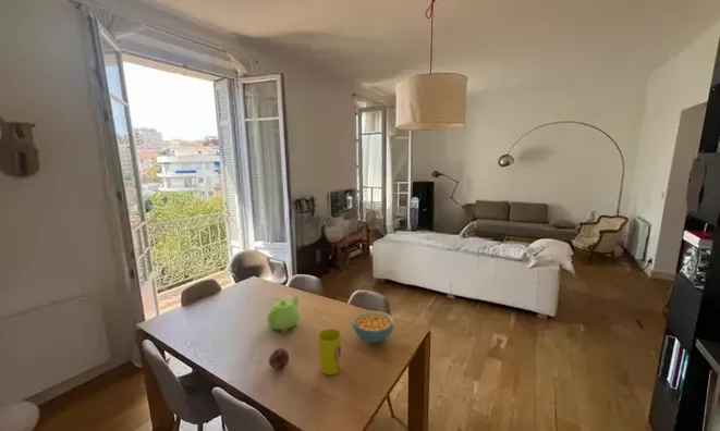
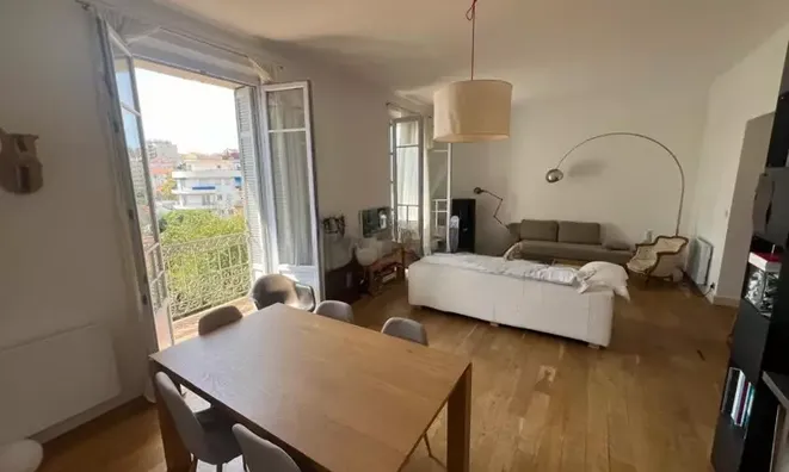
- teapot (283, 312)
- cereal bowl (373, 330)
- apple (279, 358)
- cup (330, 352)
